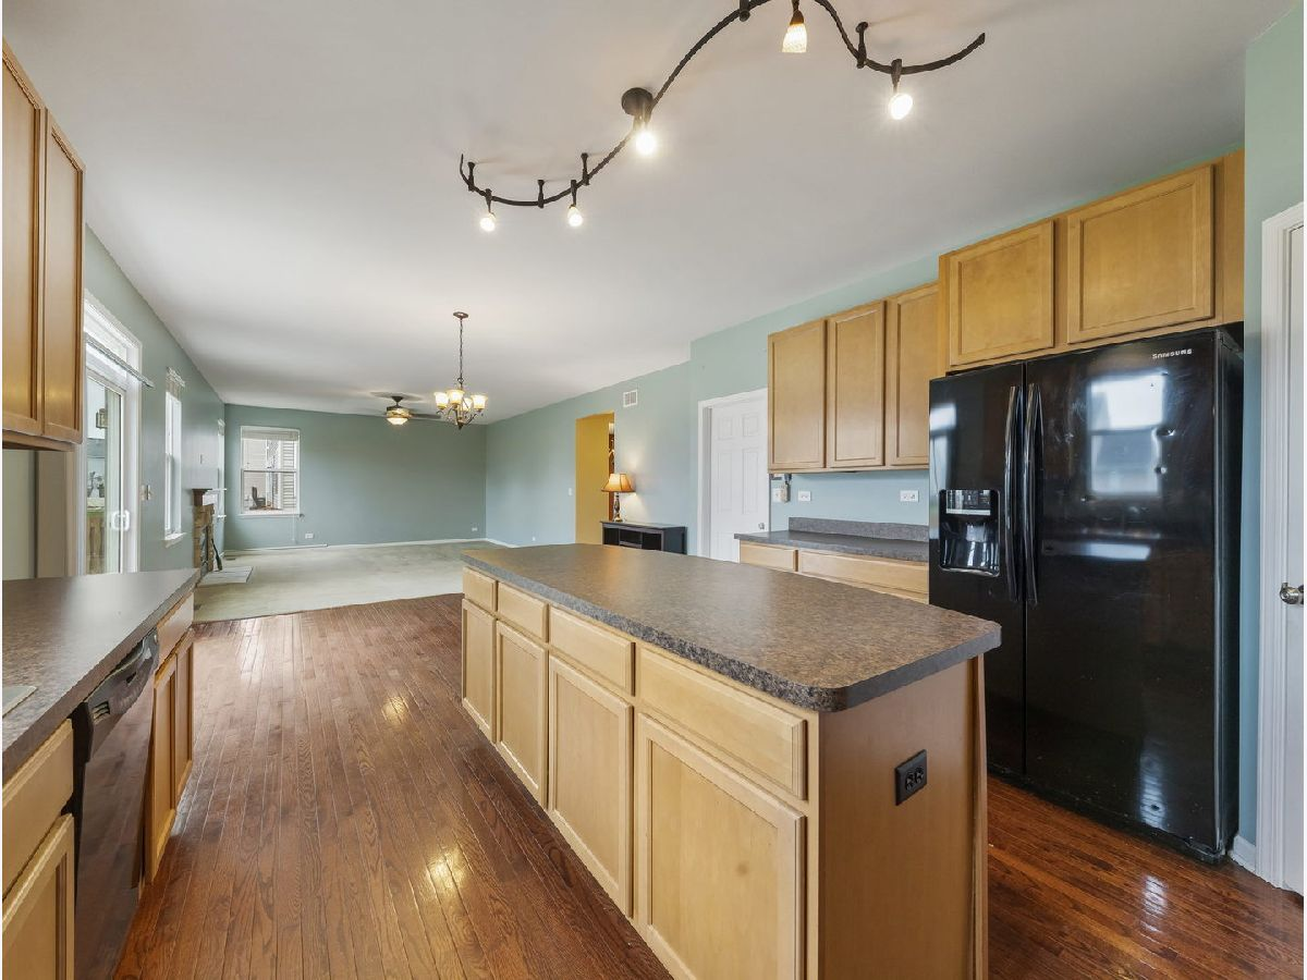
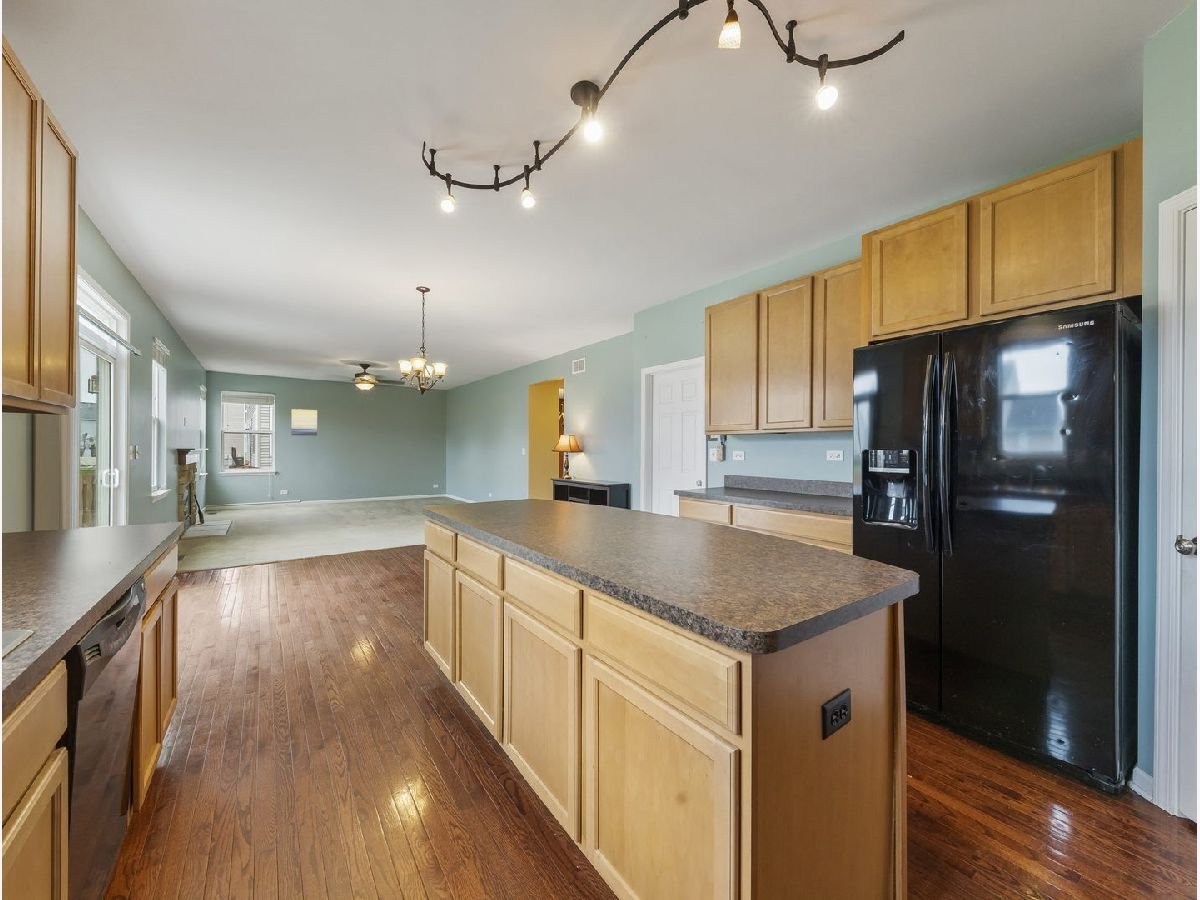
+ wall art (304, 422)
